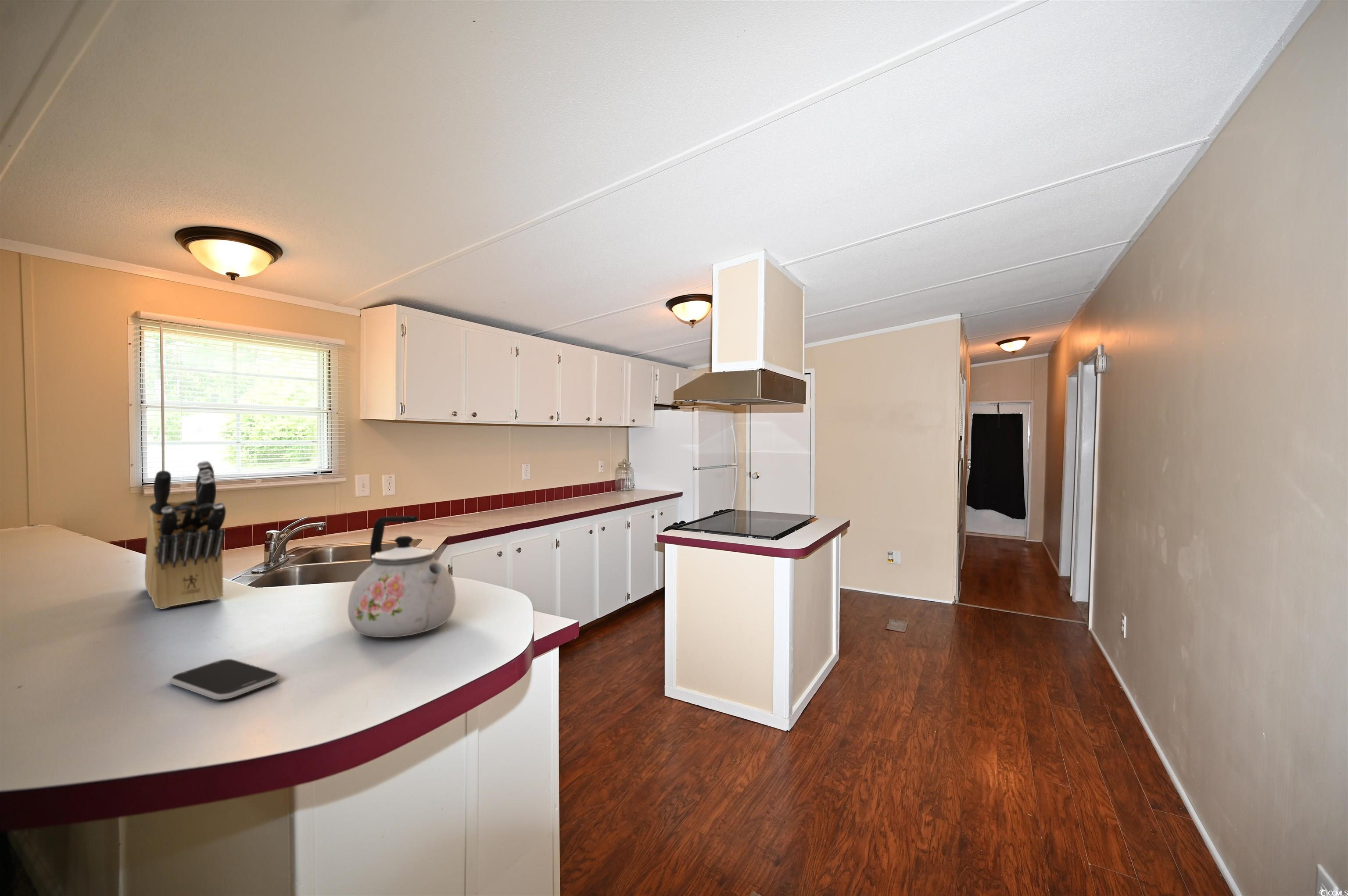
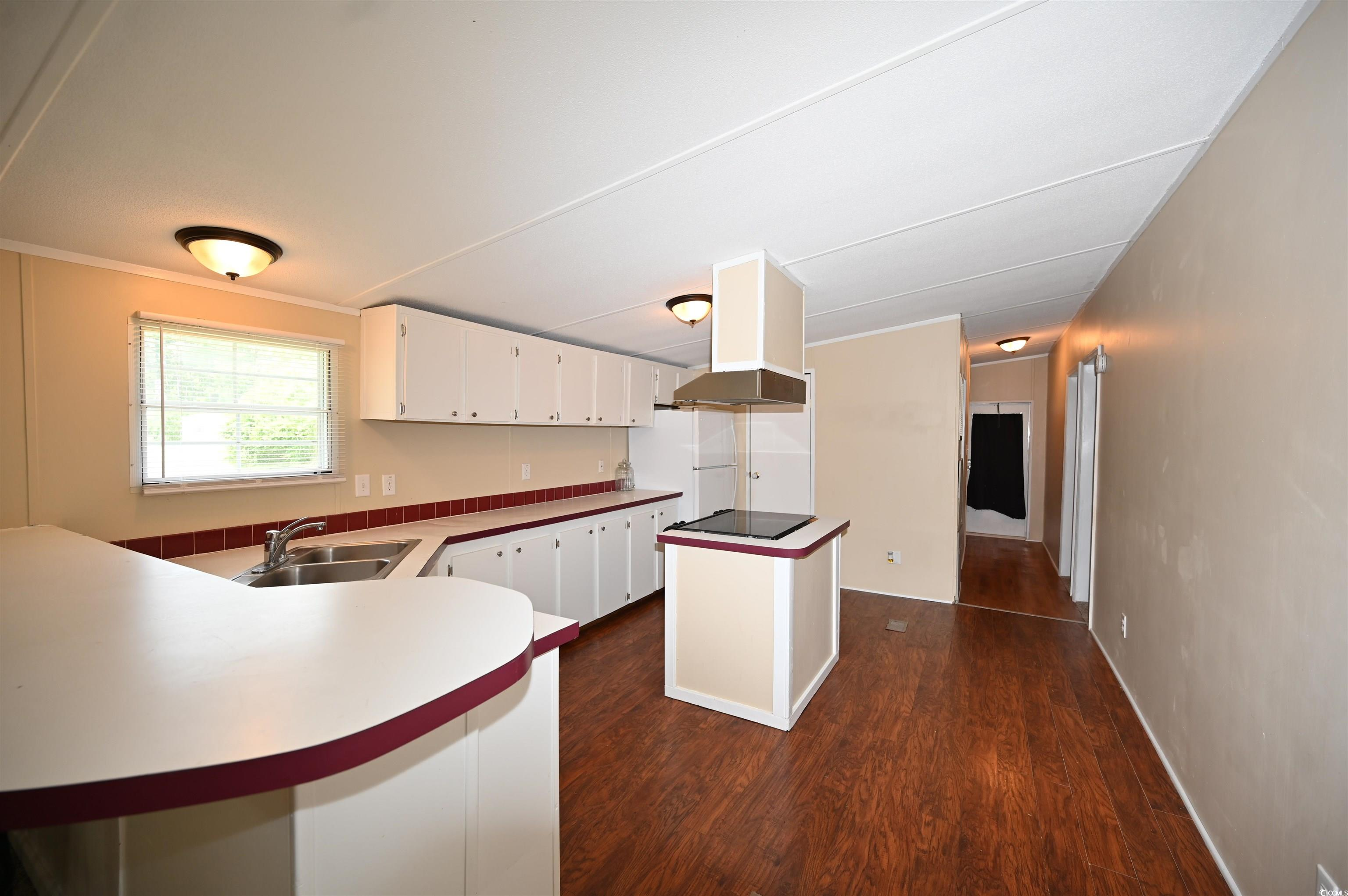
- knife block (184, 528)
- smartphone (225, 678)
- kettle (405, 571)
